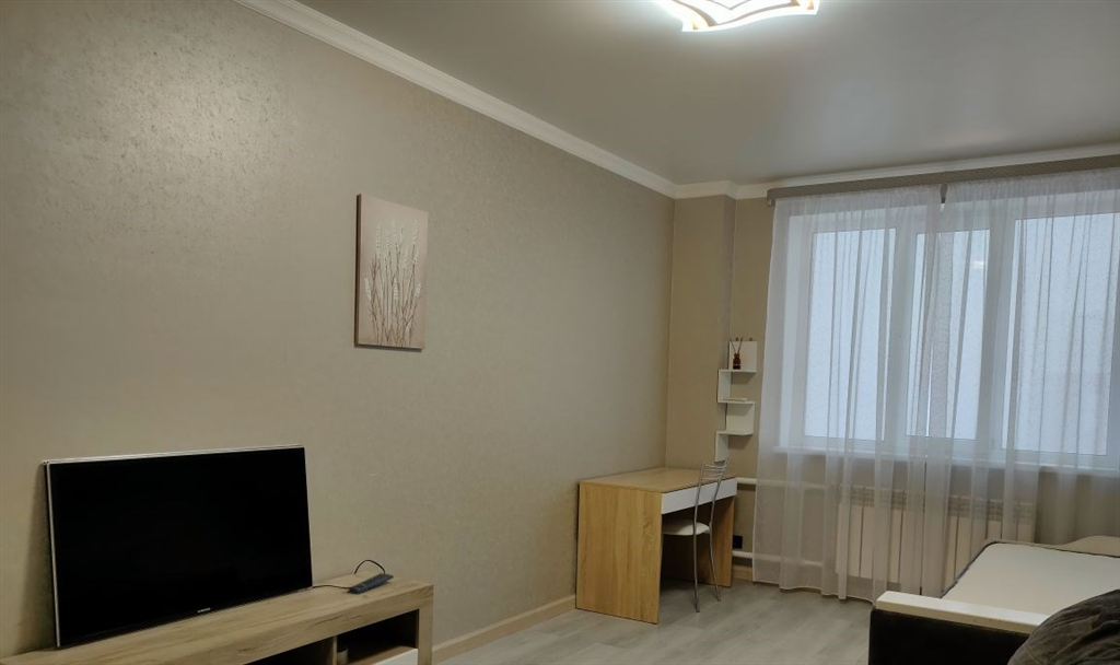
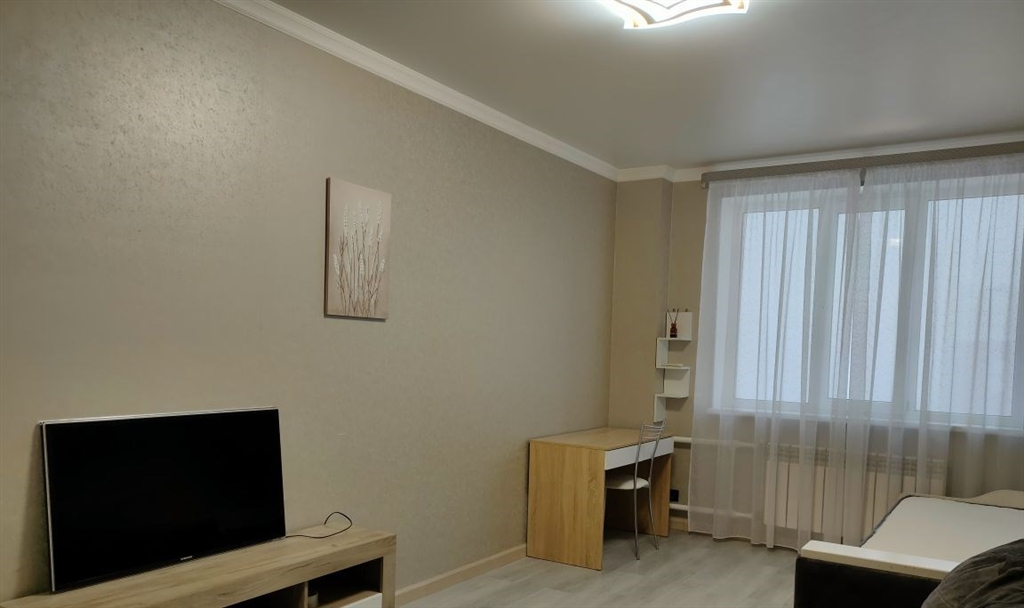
- remote control (371, 583)
